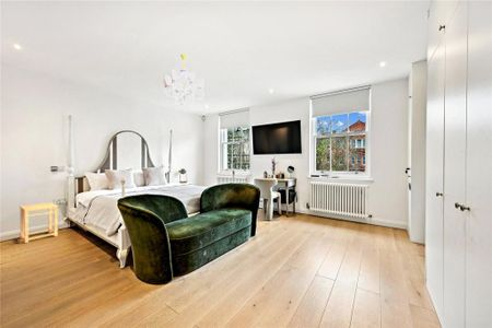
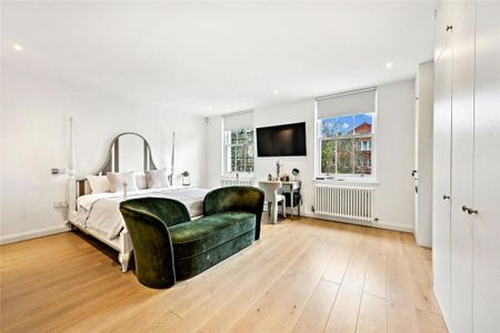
- chandelier (184, 79)
- side table (38, 214)
